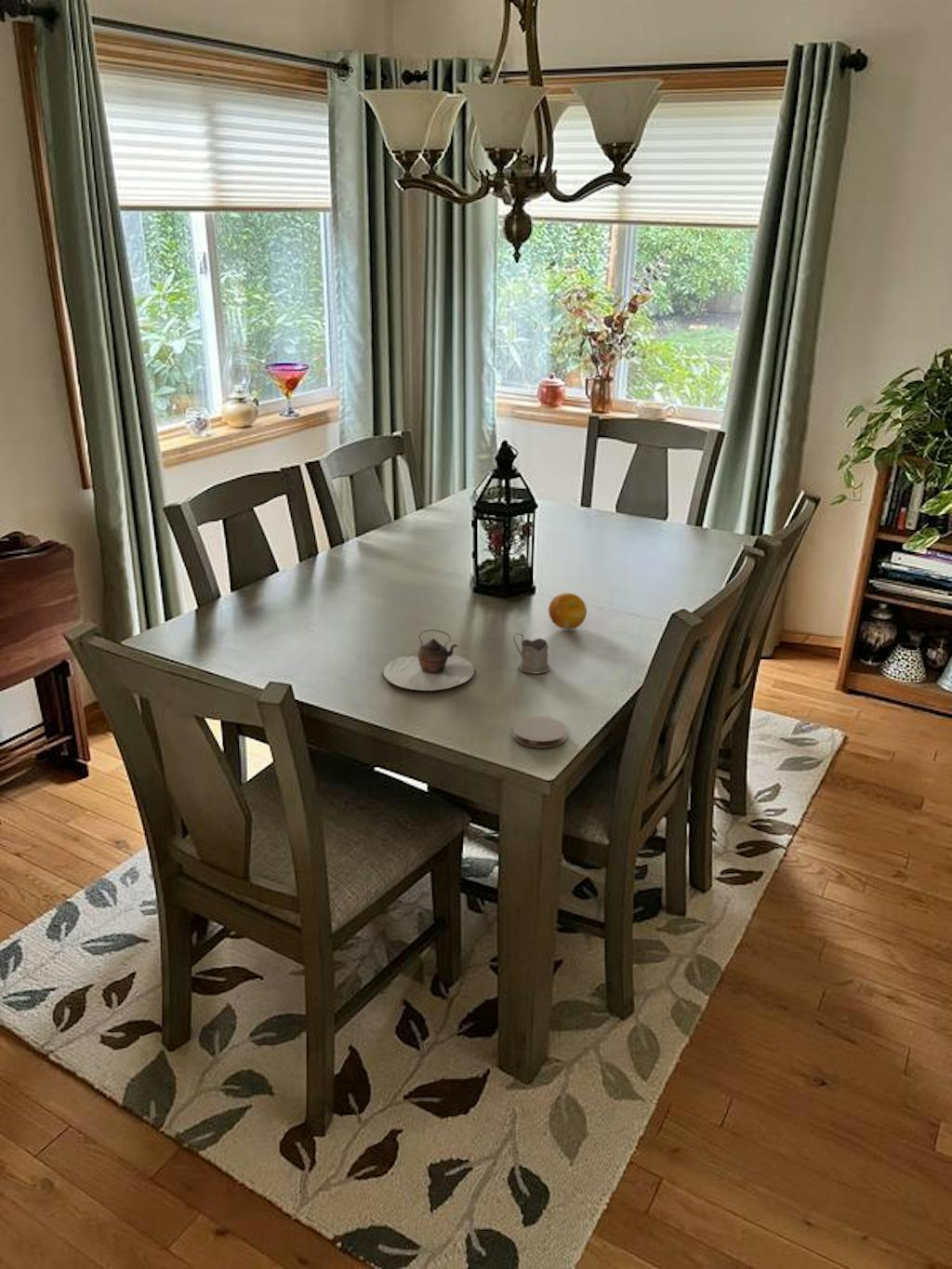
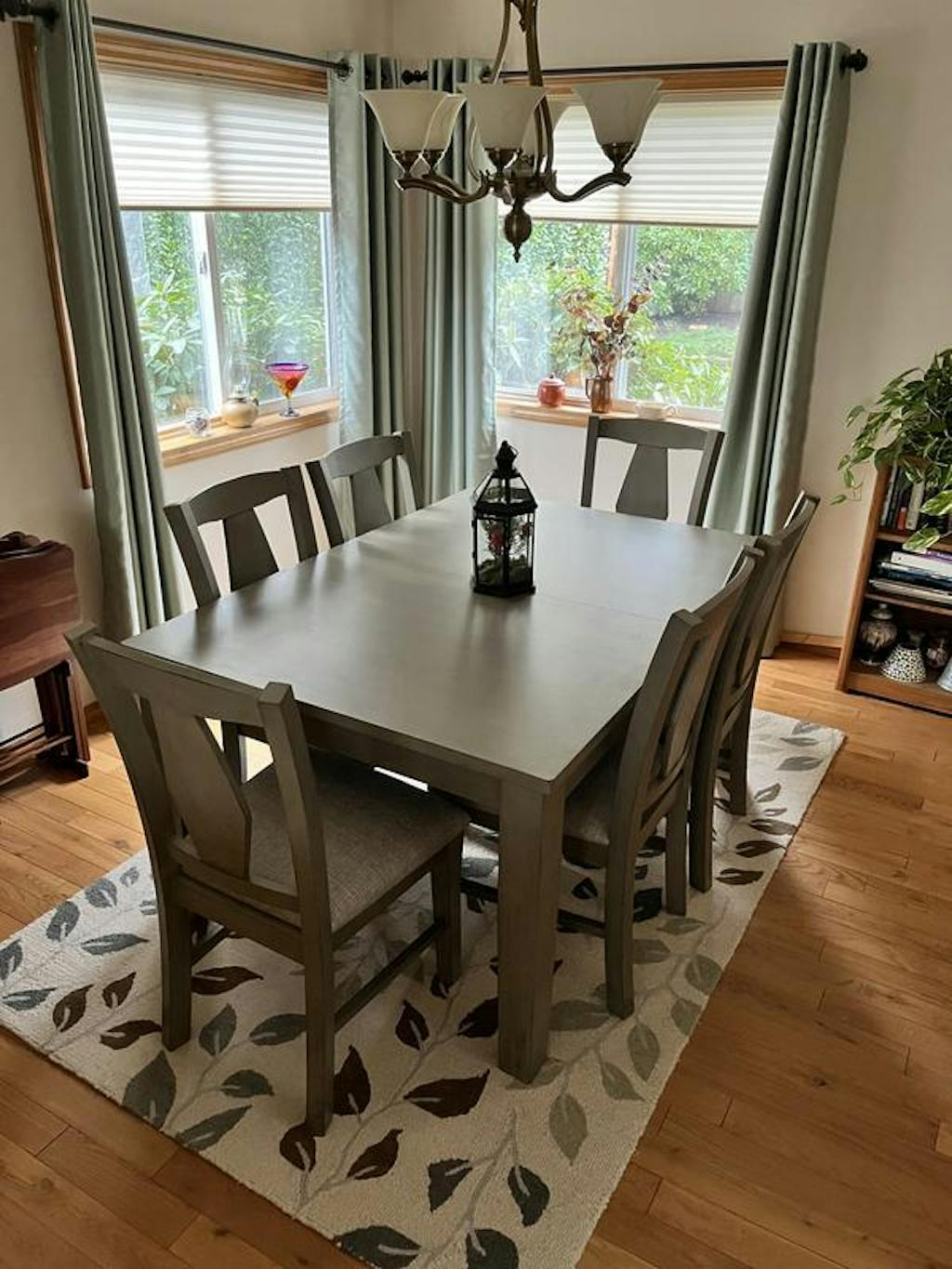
- fruit (567, 611)
- coaster (539, 732)
- tea glass holder (532, 646)
- teapot (429, 651)
